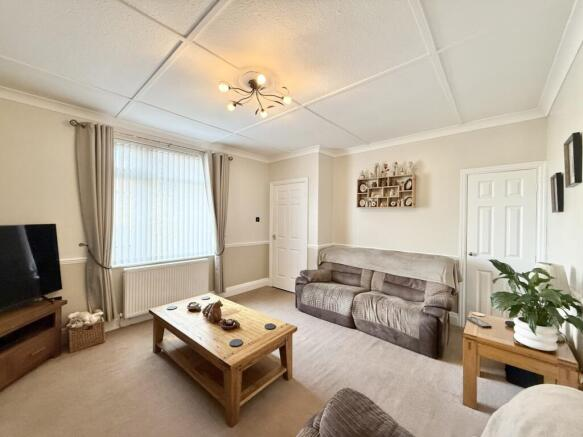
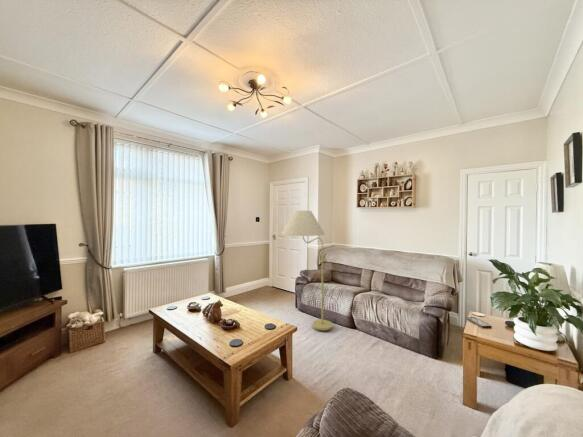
+ floor lamp (322, 273)
